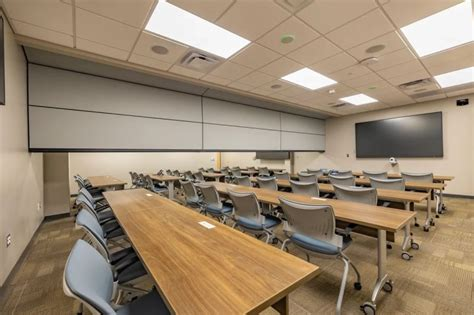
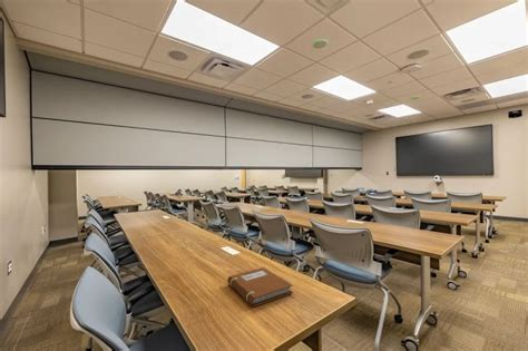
+ notebook (257, 283)
